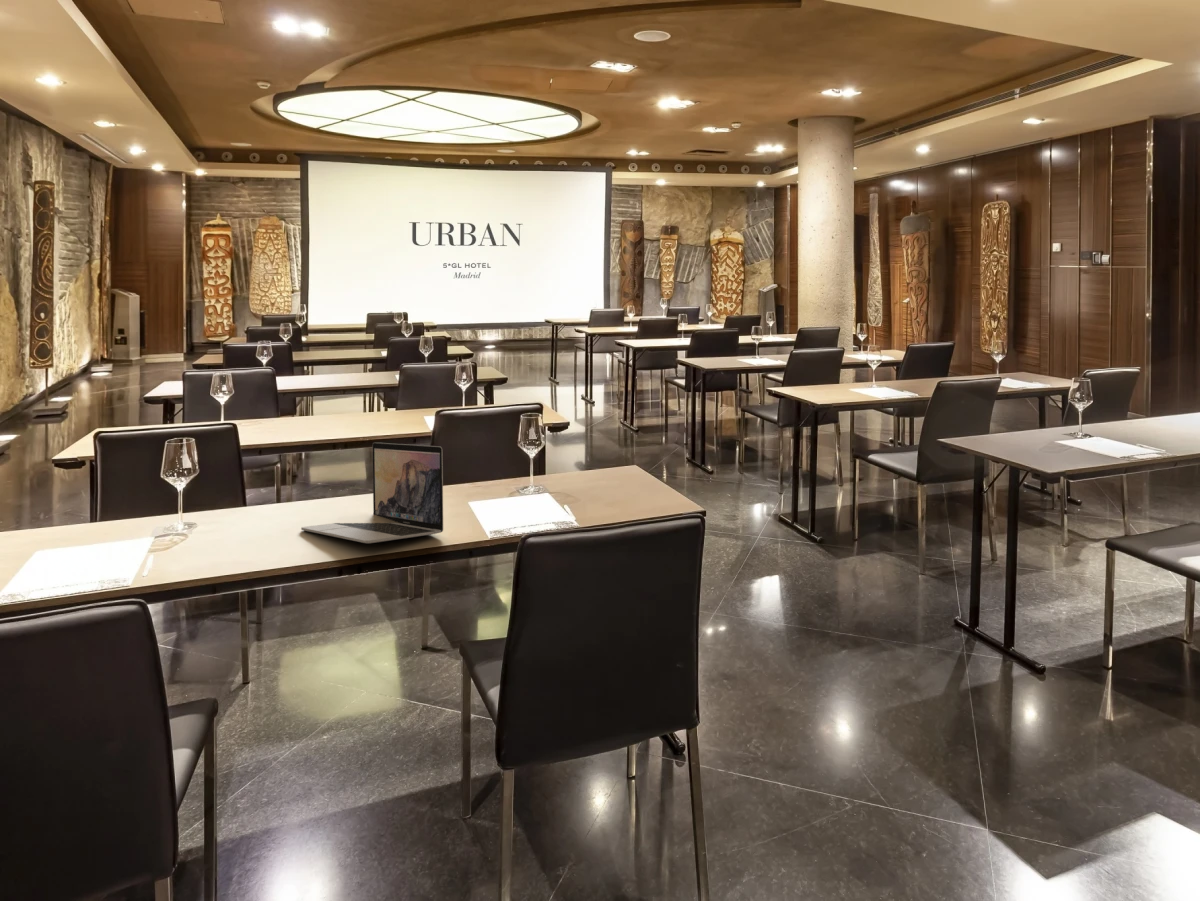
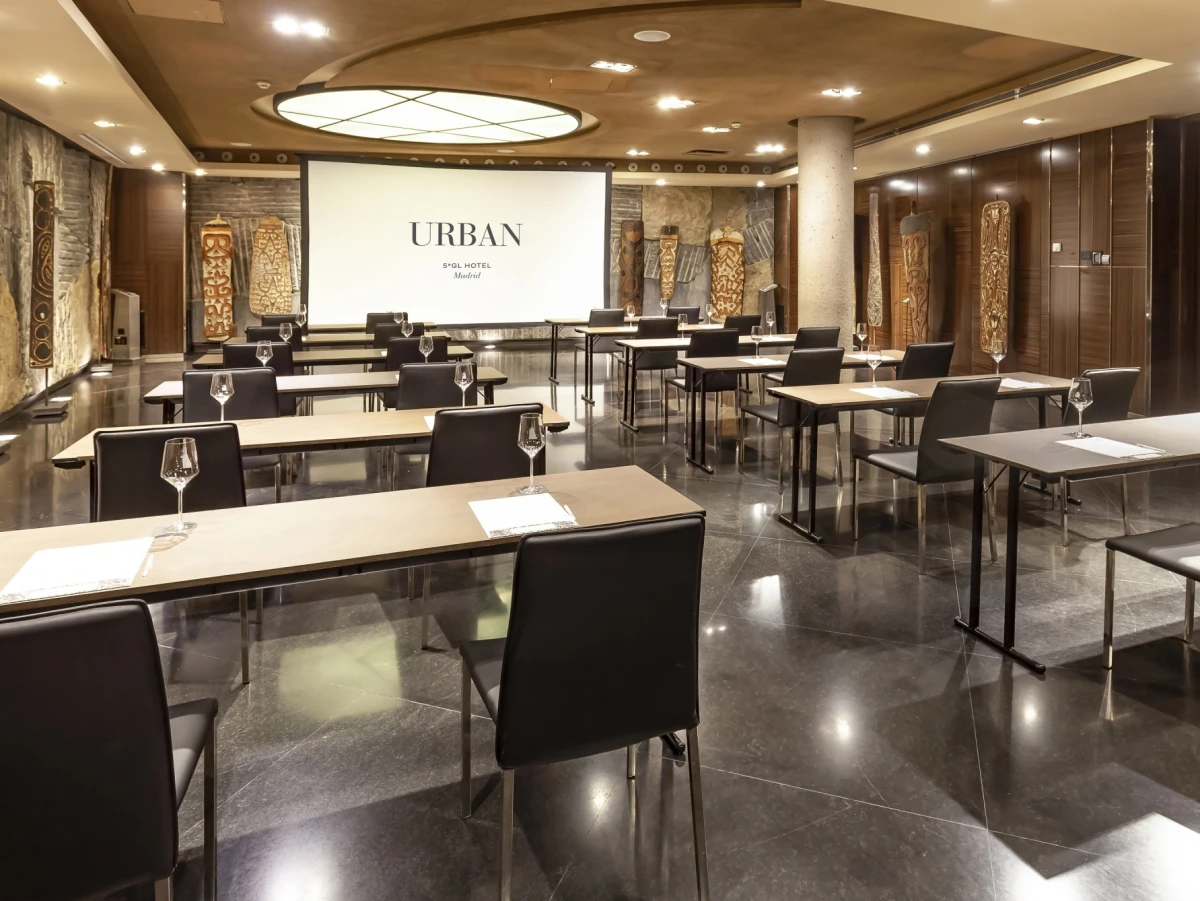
- laptop (373, 489)
